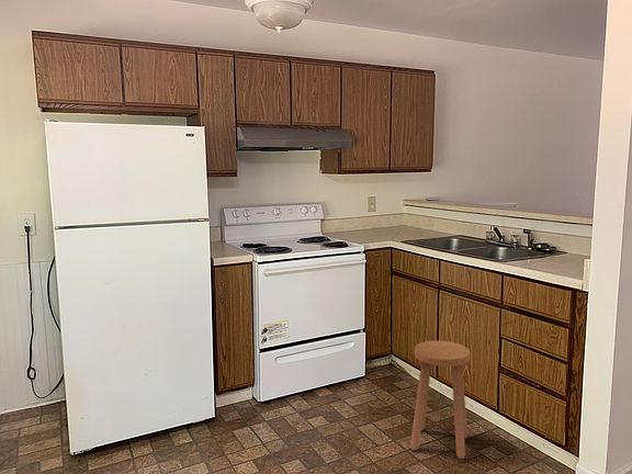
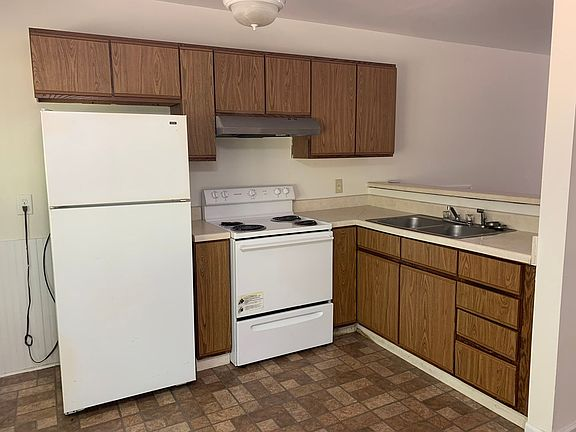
- stool (453, 396)
